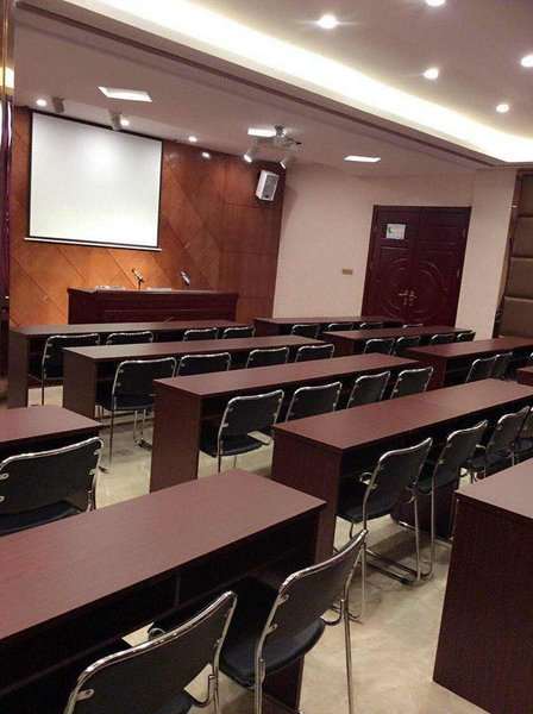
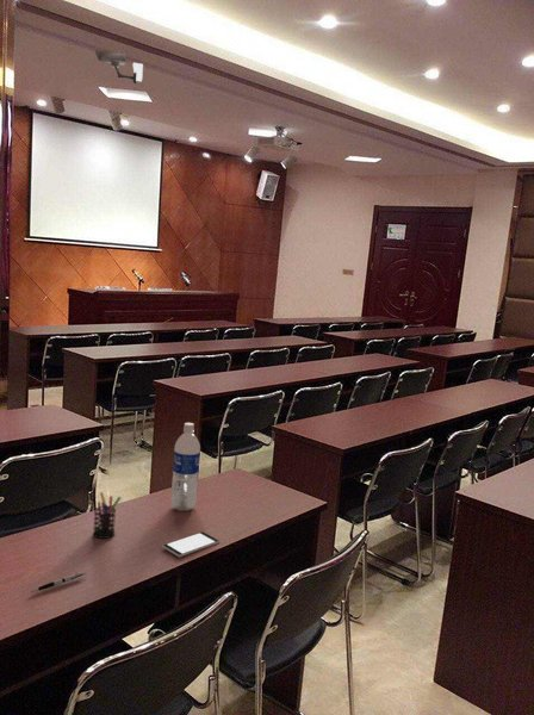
+ pen holder (107, 512)
+ security camera (118, 70)
+ water bottle (186, 466)
+ smartphone (191, 543)
+ pen (58, 582)
